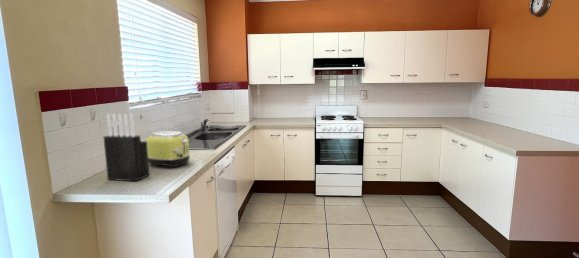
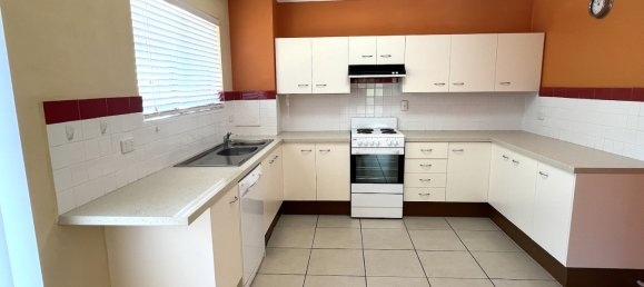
- toaster (169, 148)
- knife block (127, 145)
